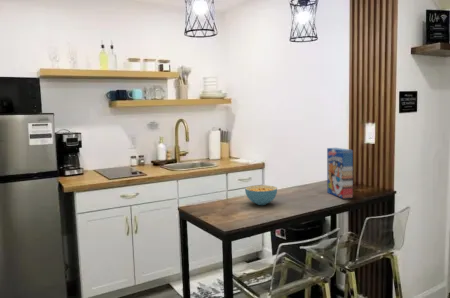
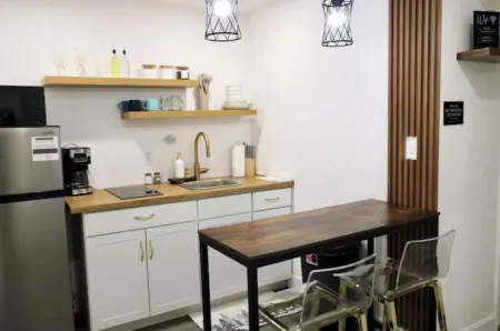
- cereal box (339, 172)
- cereal bowl (261, 196)
